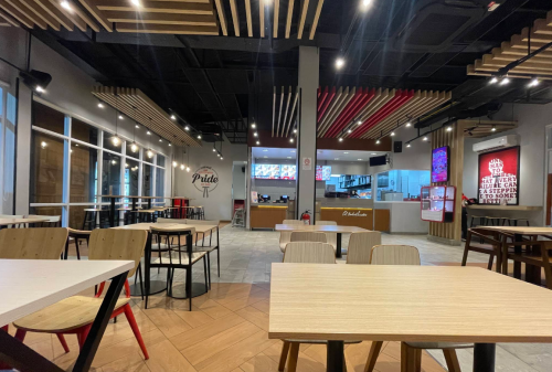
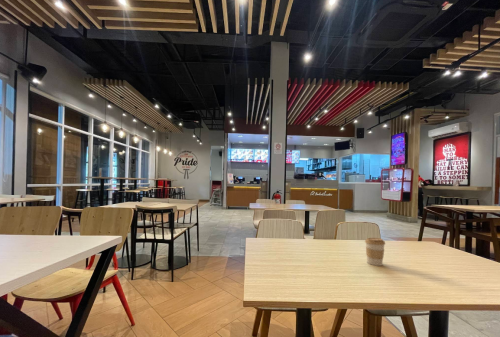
+ coffee cup (374, 250)
